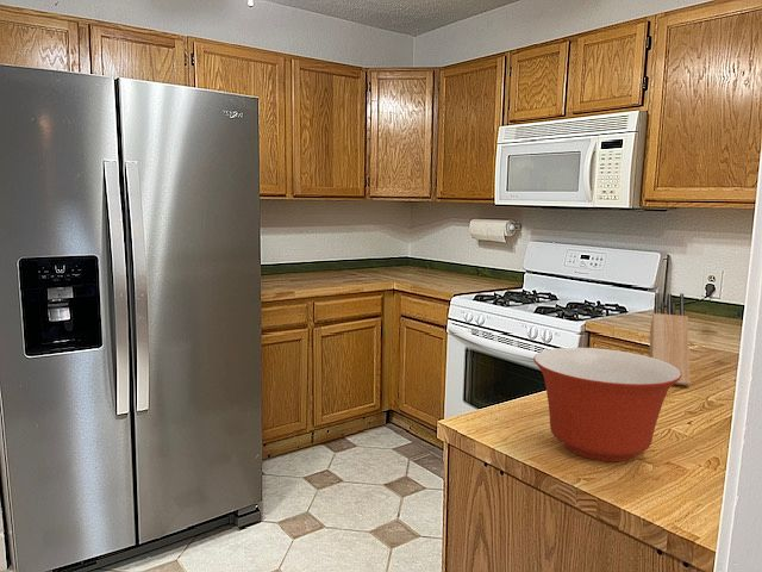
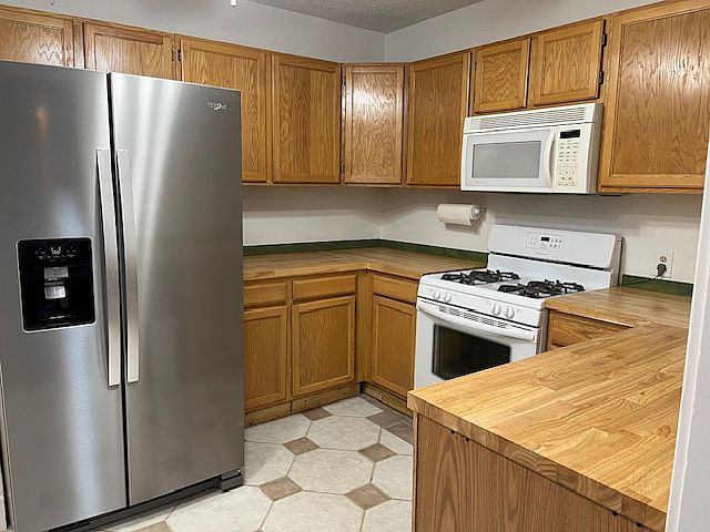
- knife block (669, 335)
- mixing bowl (601, 405)
